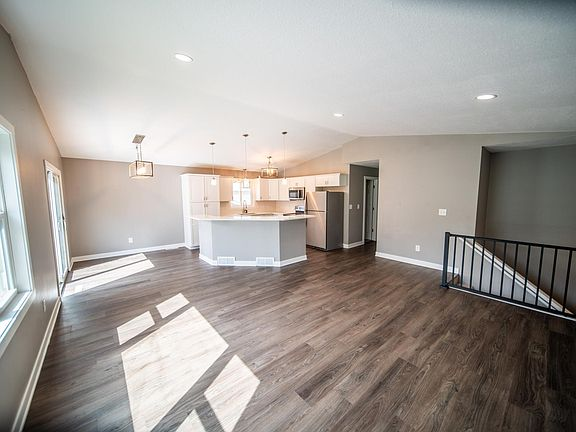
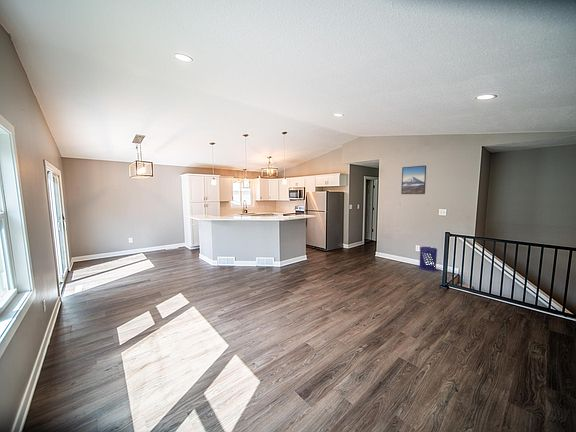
+ waste bin (428, 258)
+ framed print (413, 180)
